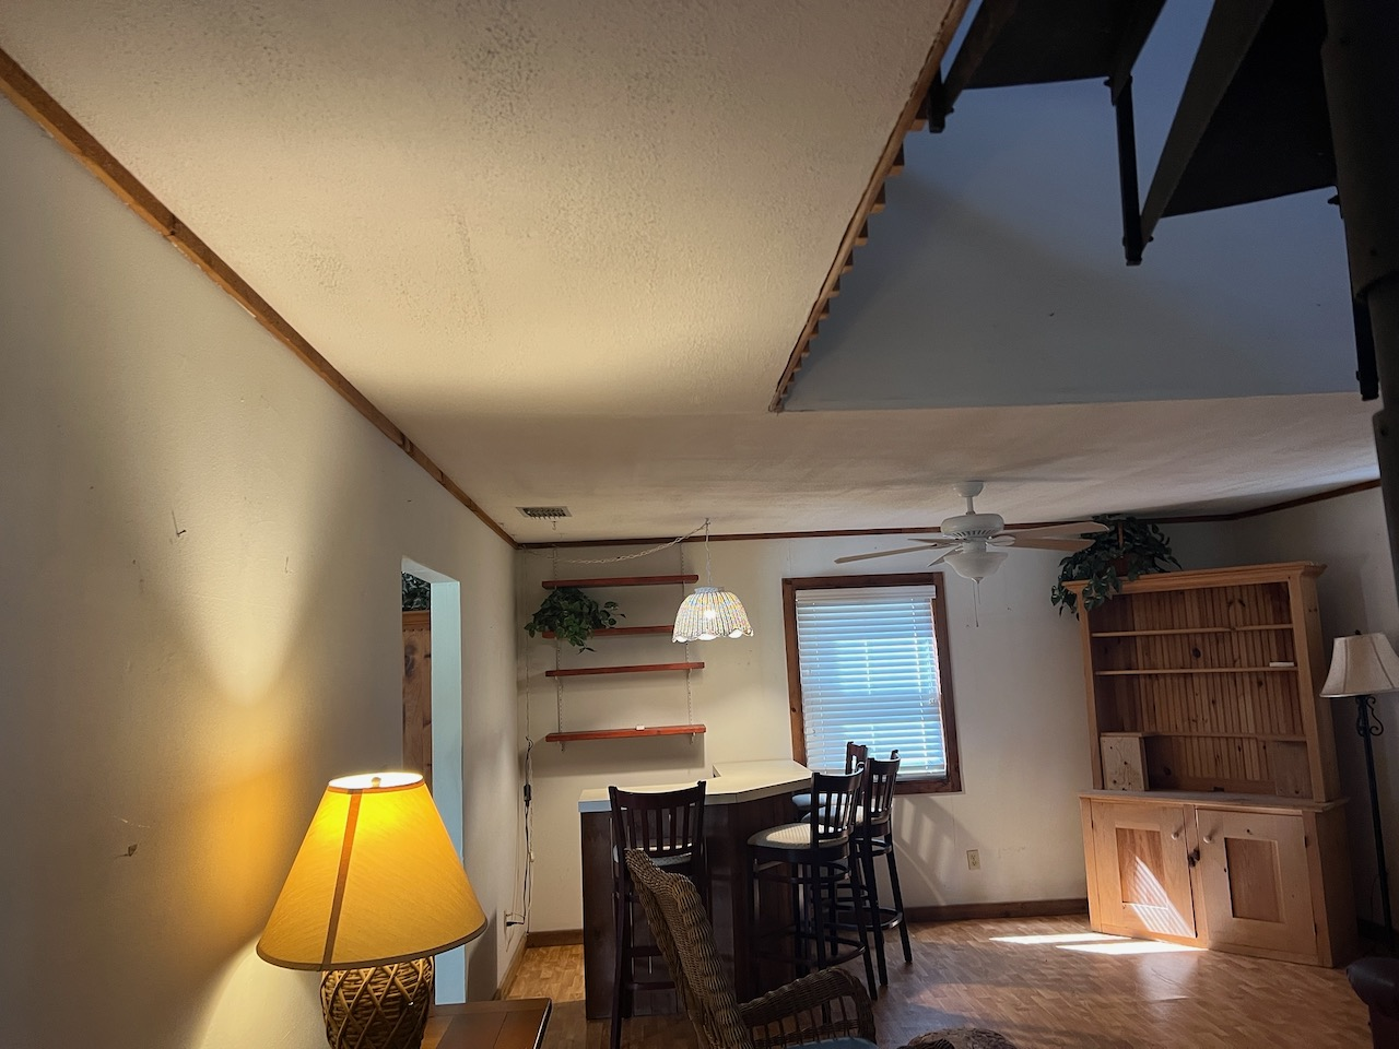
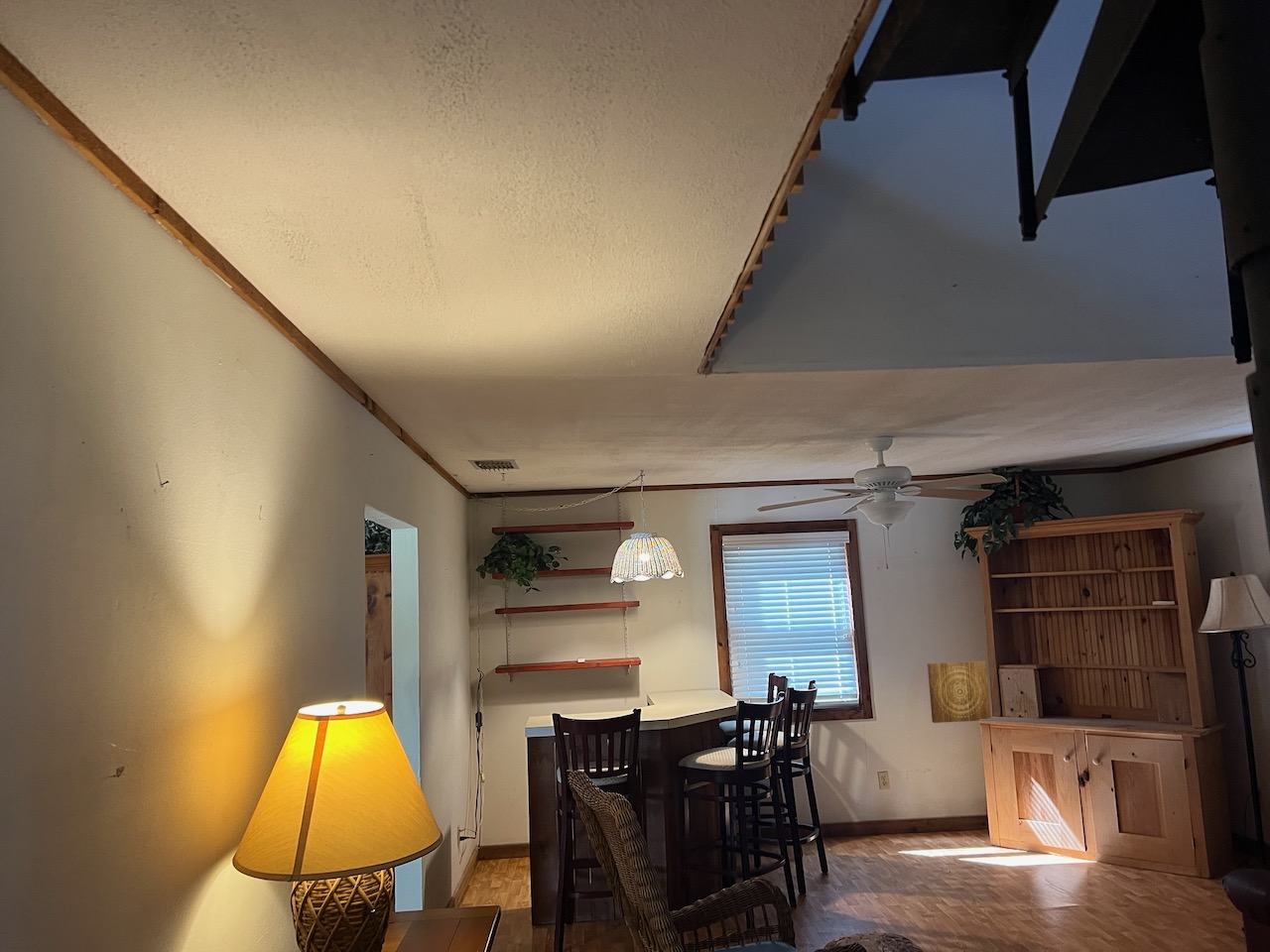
+ wall art (958, 691)
